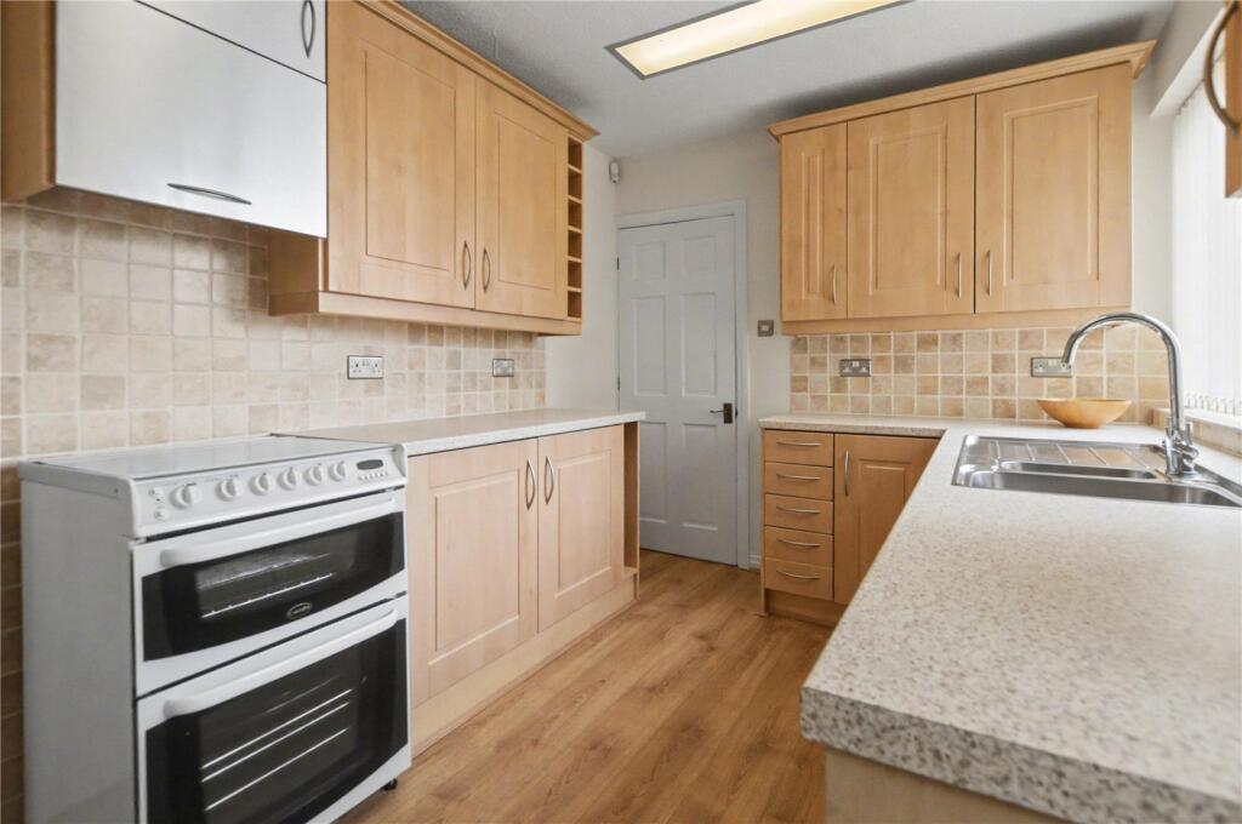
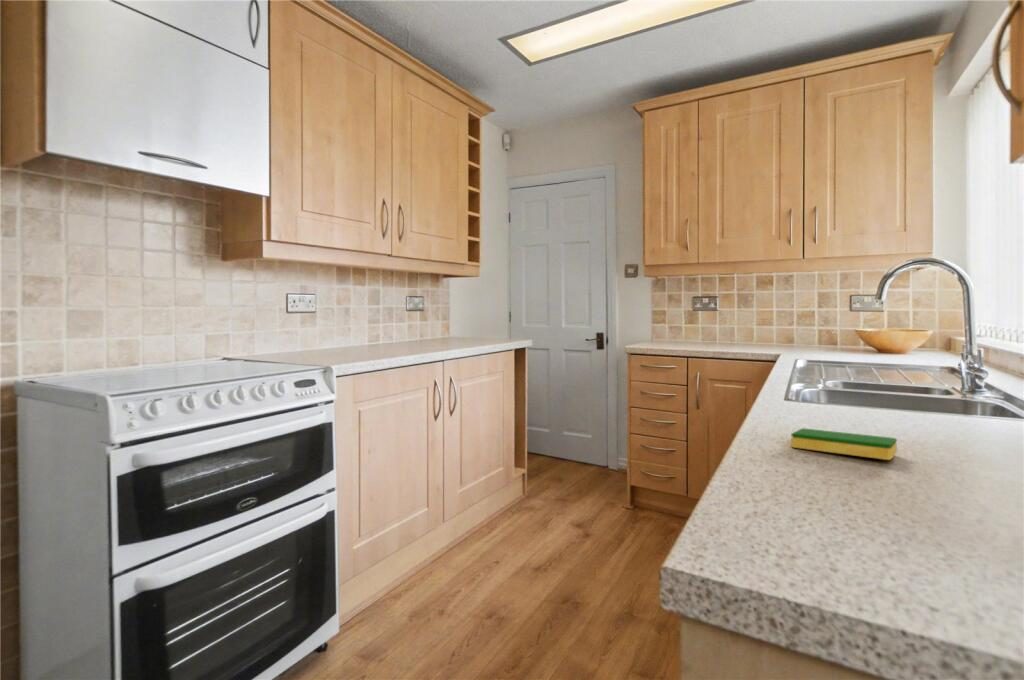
+ dish sponge (842, 442)
